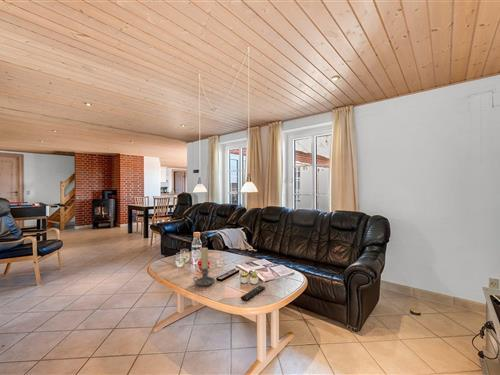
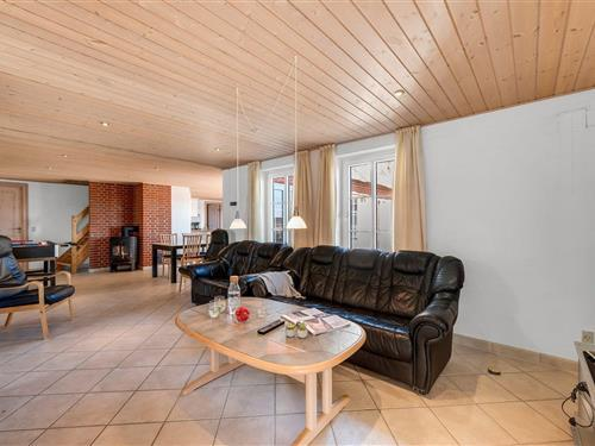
- remote control (253, 292)
- candle holder (203, 265)
